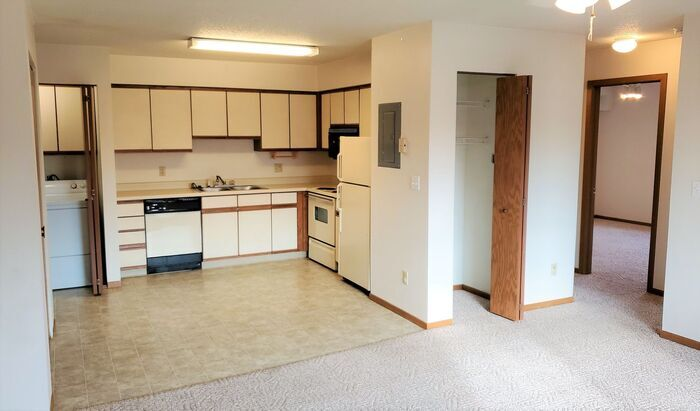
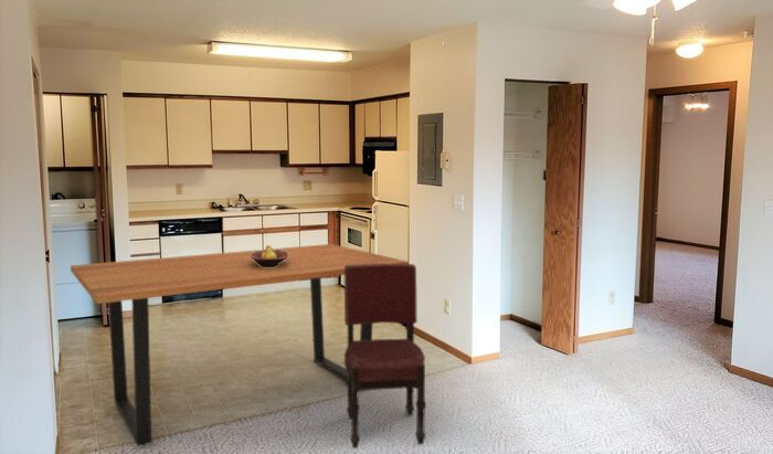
+ dining table (242, 286)
+ fruit bowl (268, 254)
+ dining chair (383, 350)
